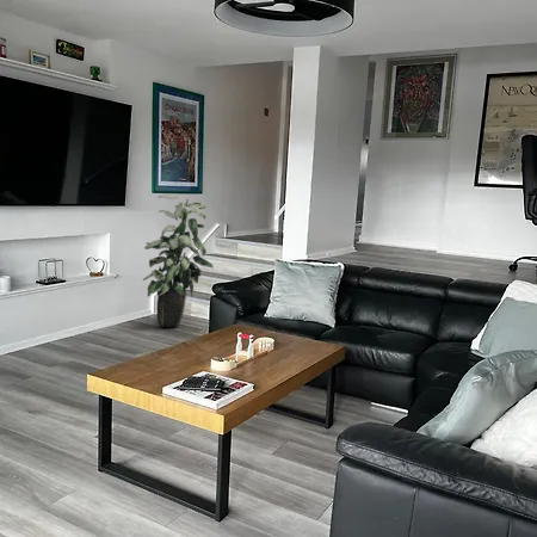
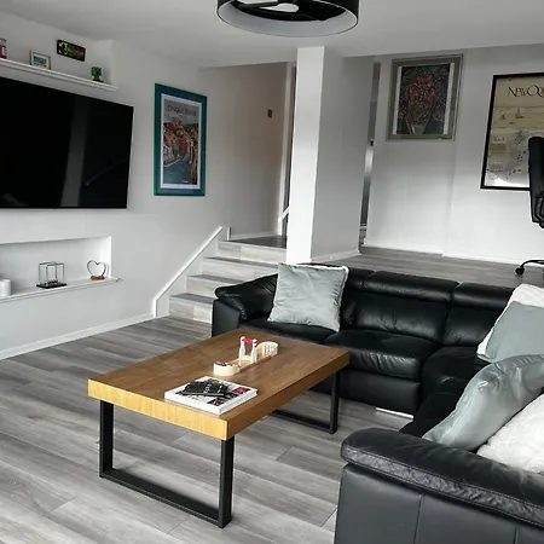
- indoor plant (174, 260)
